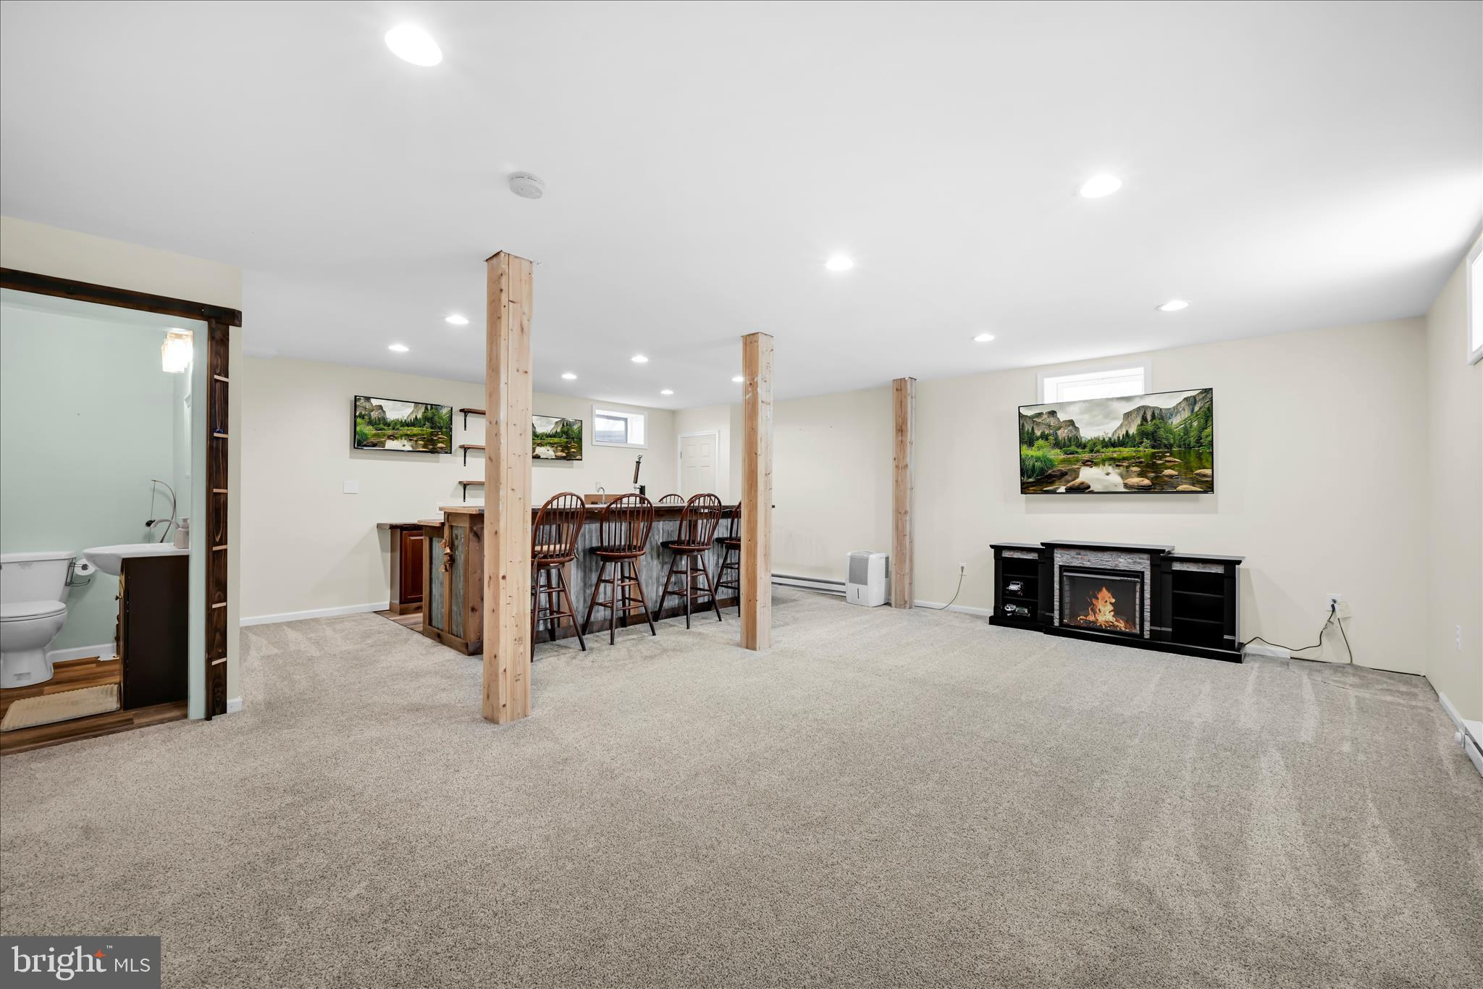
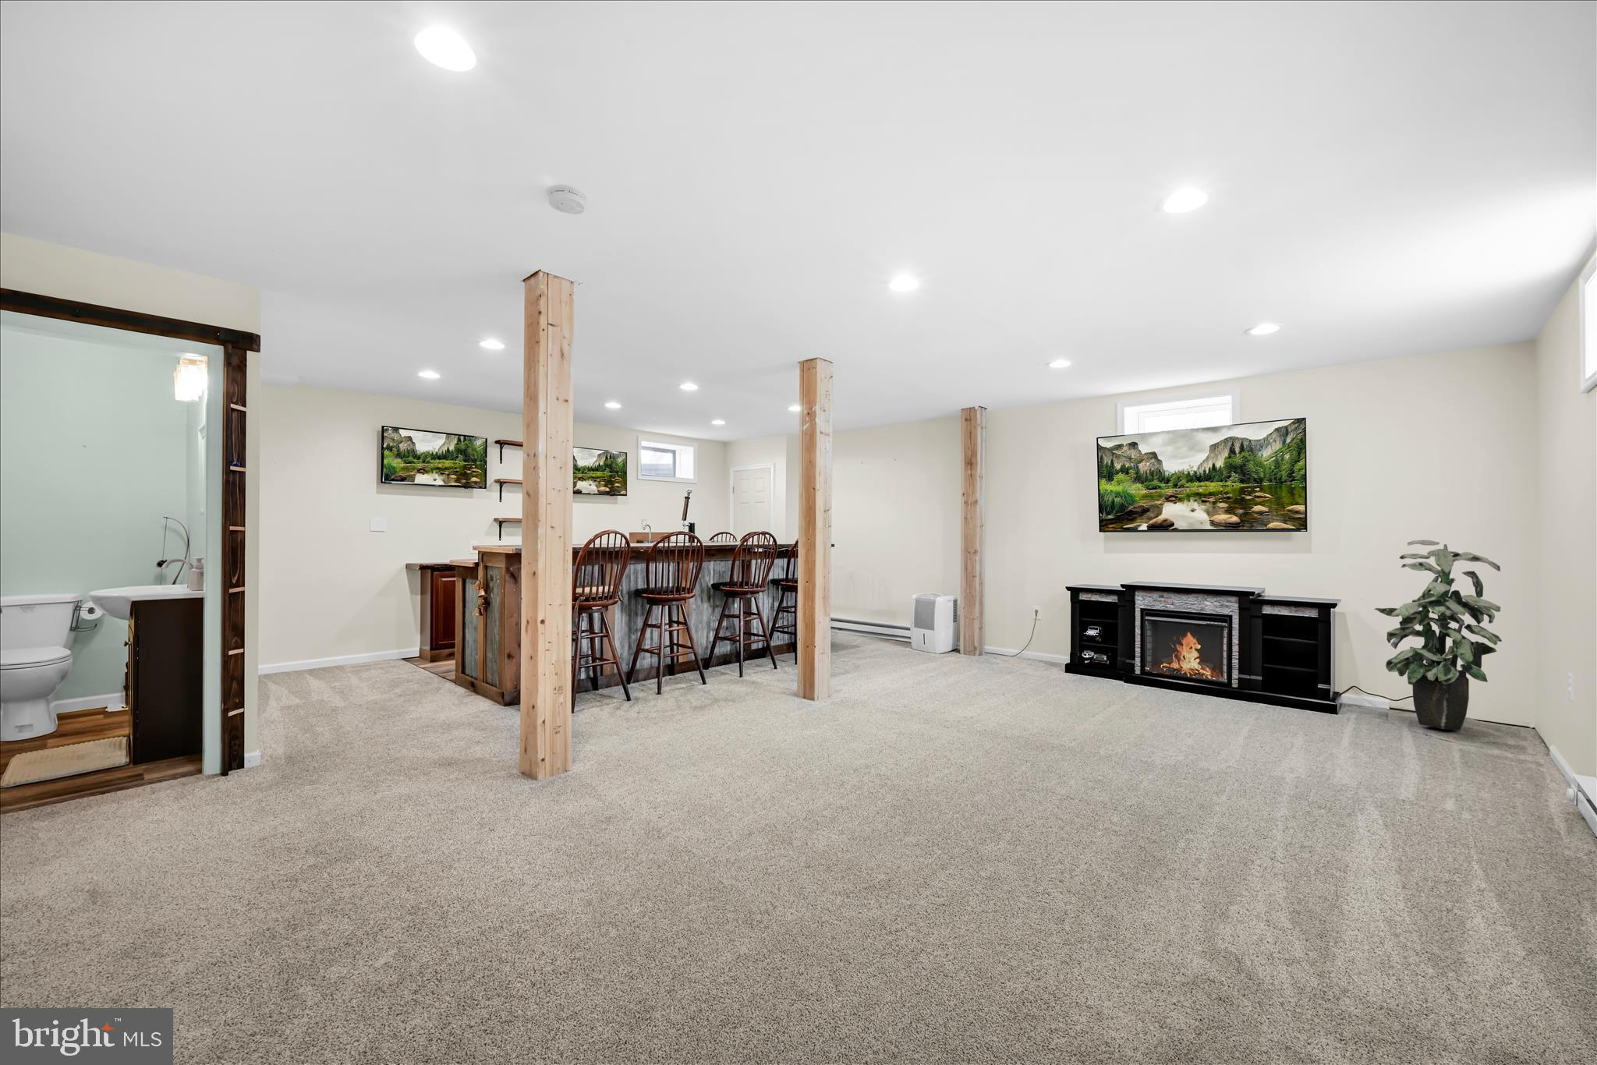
+ indoor plant (1435, 634)
